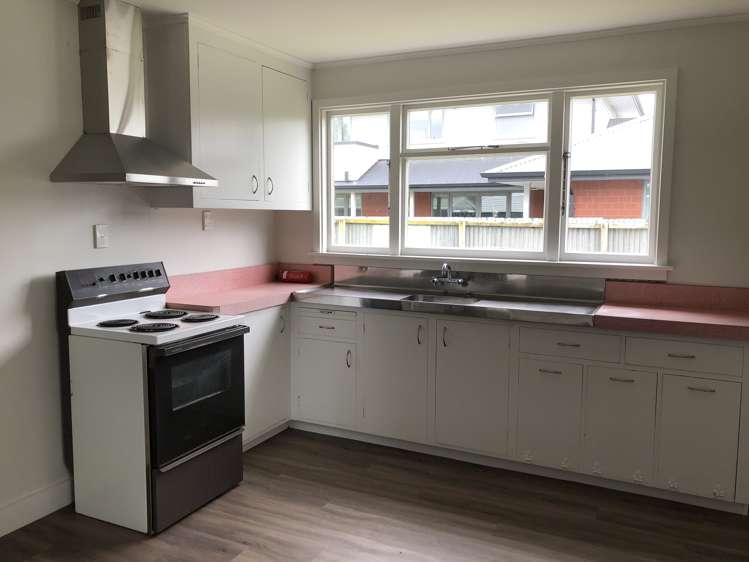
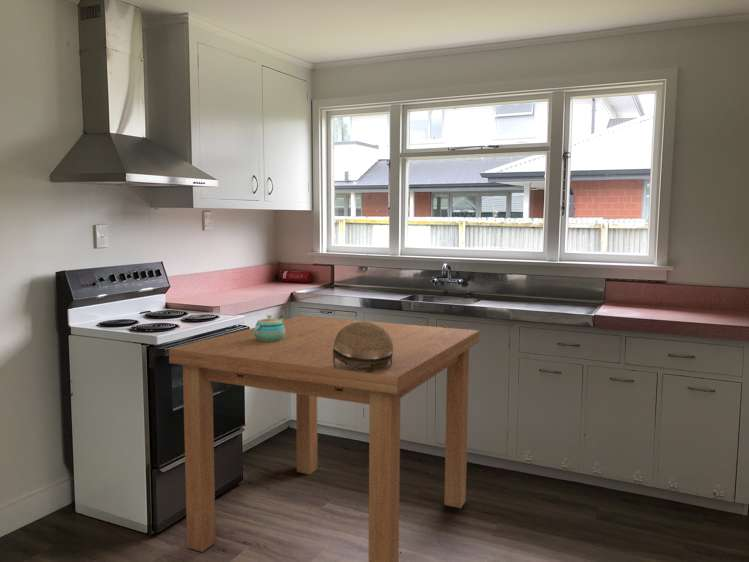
+ dining table (316, 432)
+ teapot (270, 326)
+ decorative bowl (363, 343)
